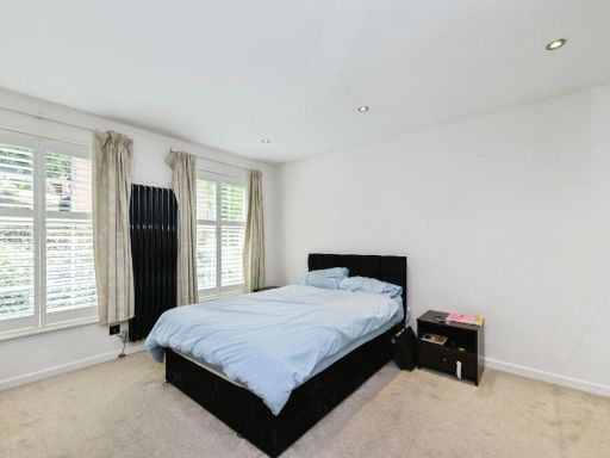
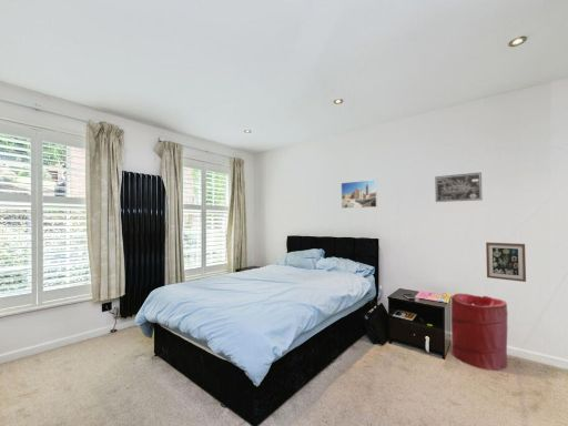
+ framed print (358, 194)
+ wall art (457, 187)
+ laundry hamper (478, 327)
+ wall art (505, 261)
